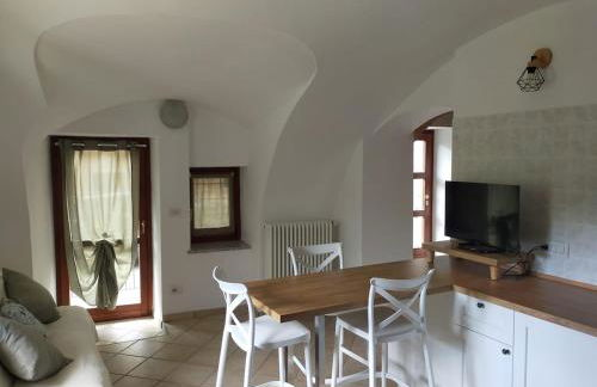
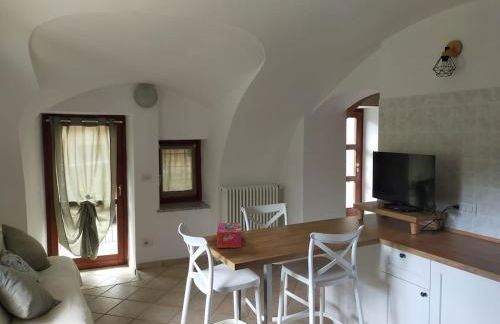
+ tissue box (229, 234)
